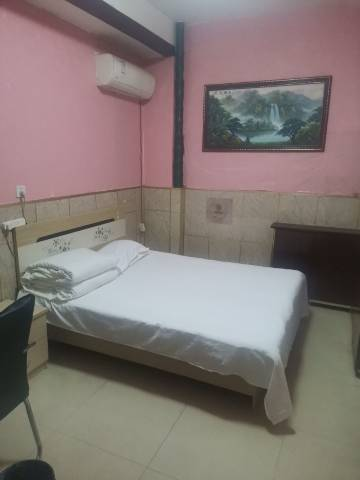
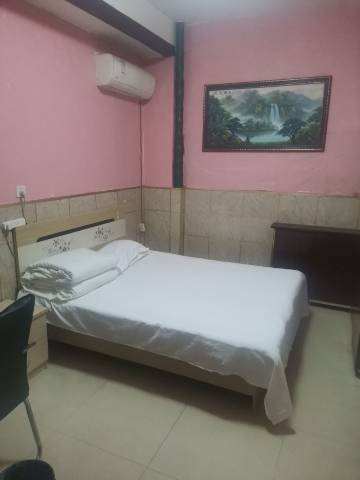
- decorative tile (219, 210)
